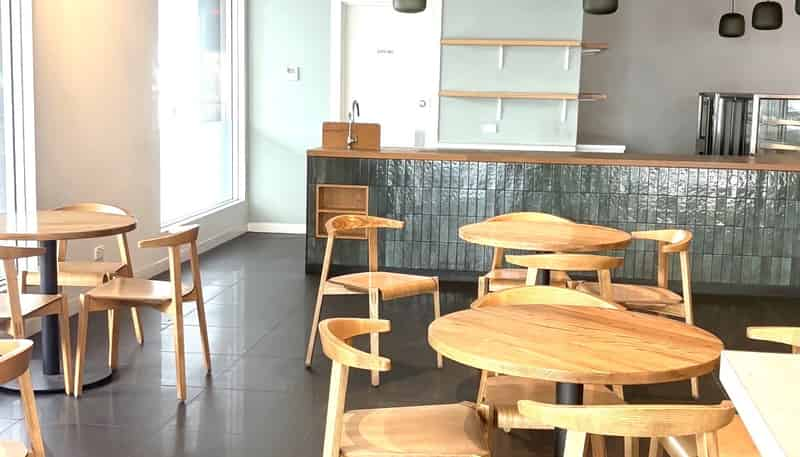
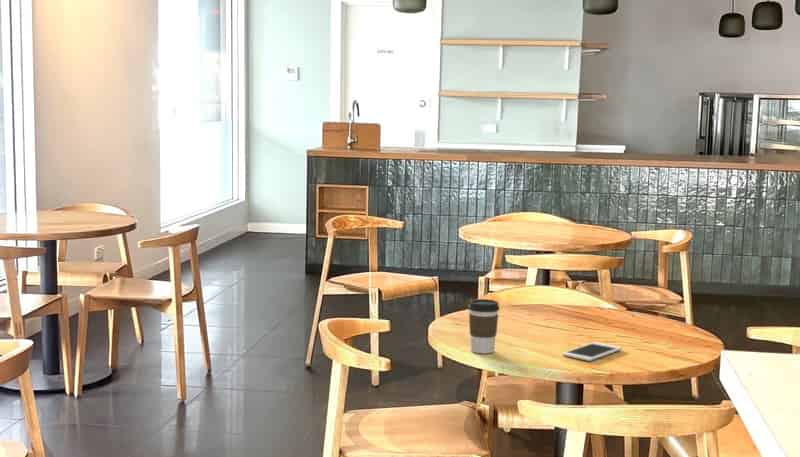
+ coffee cup (483, 326)
+ cell phone (592, 351)
